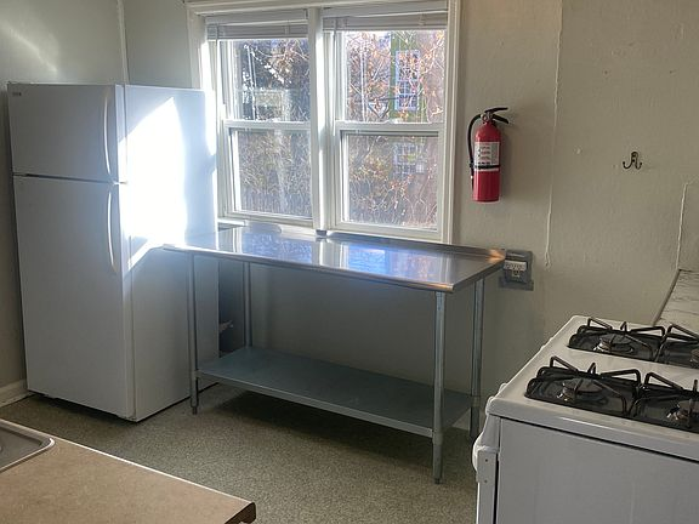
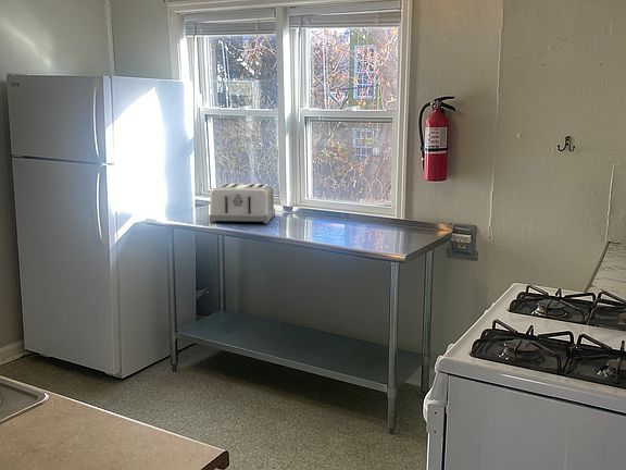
+ toaster (242, 202)
